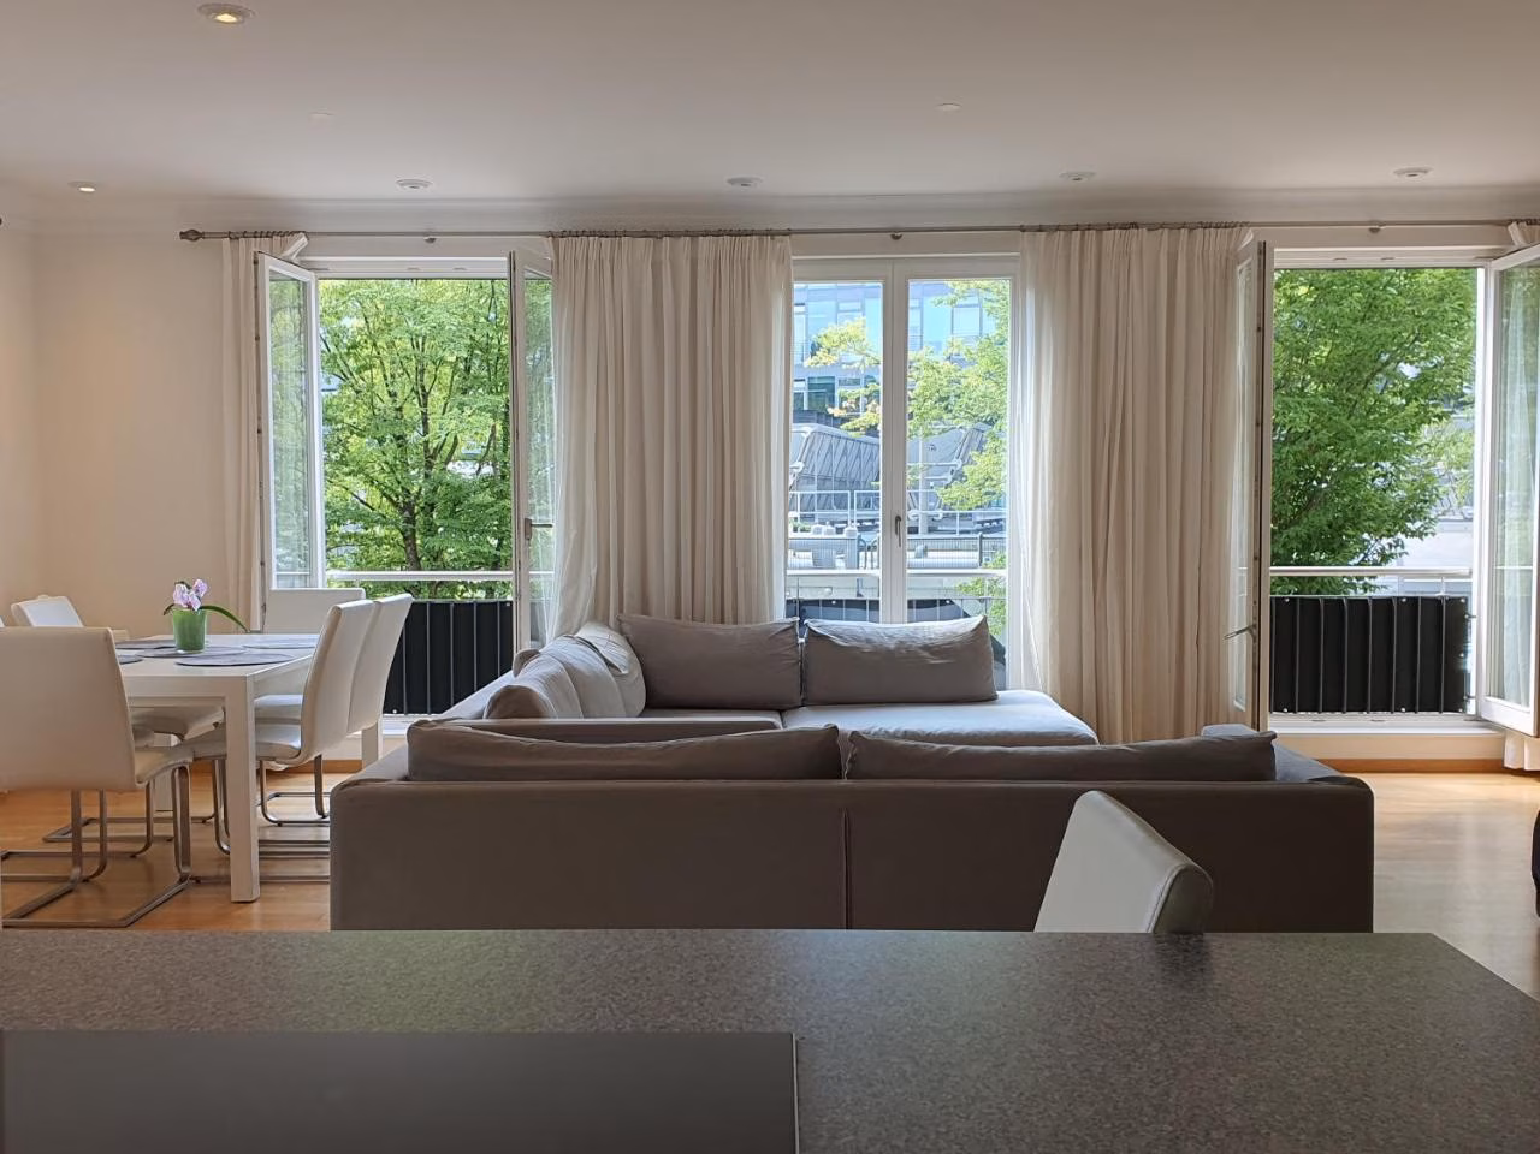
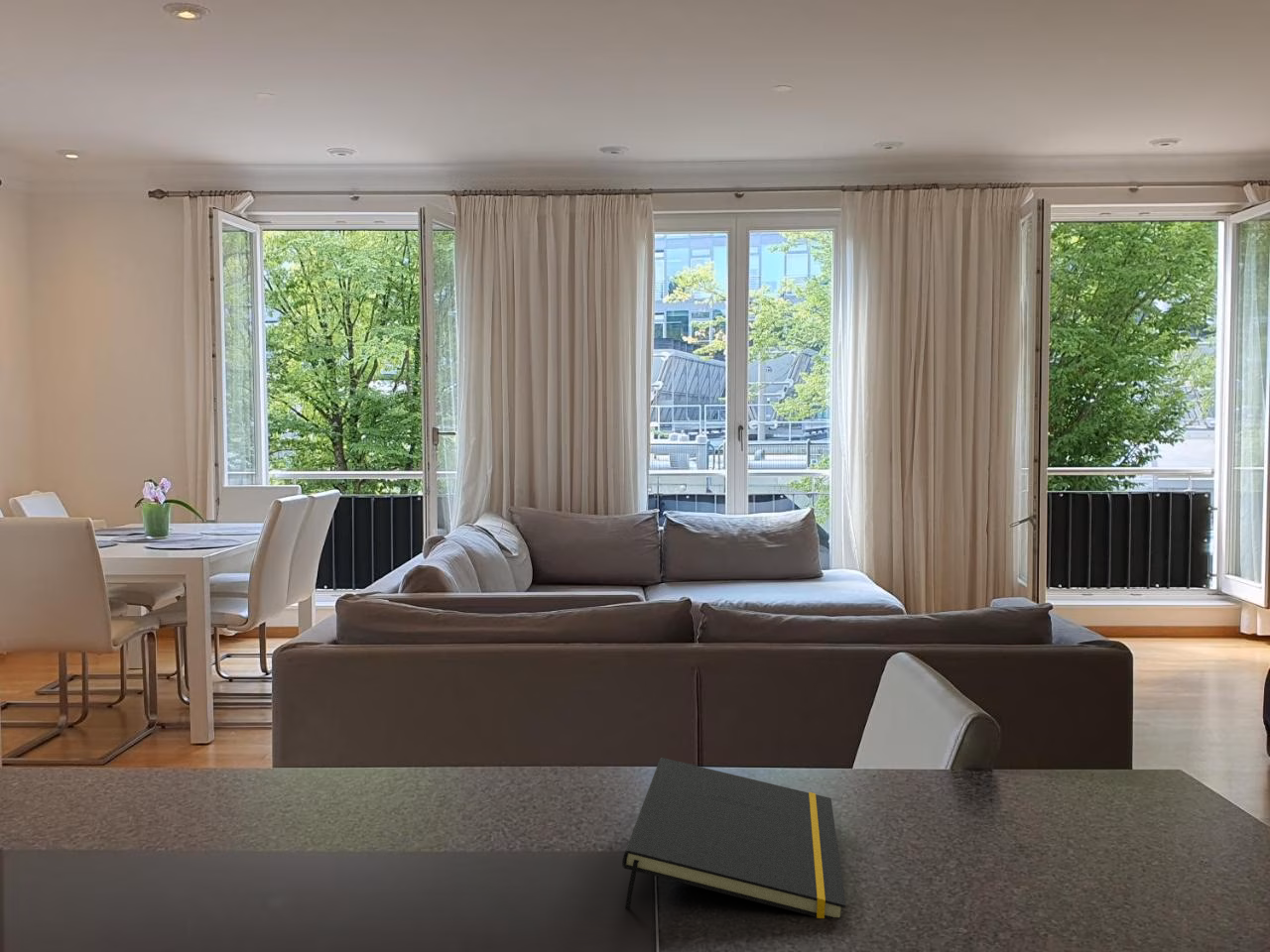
+ notepad (738, 828)
